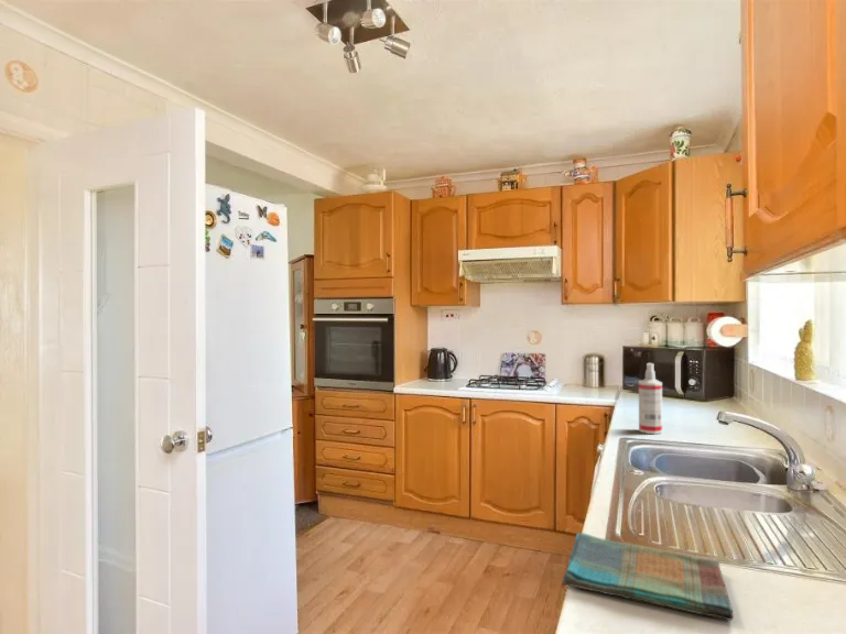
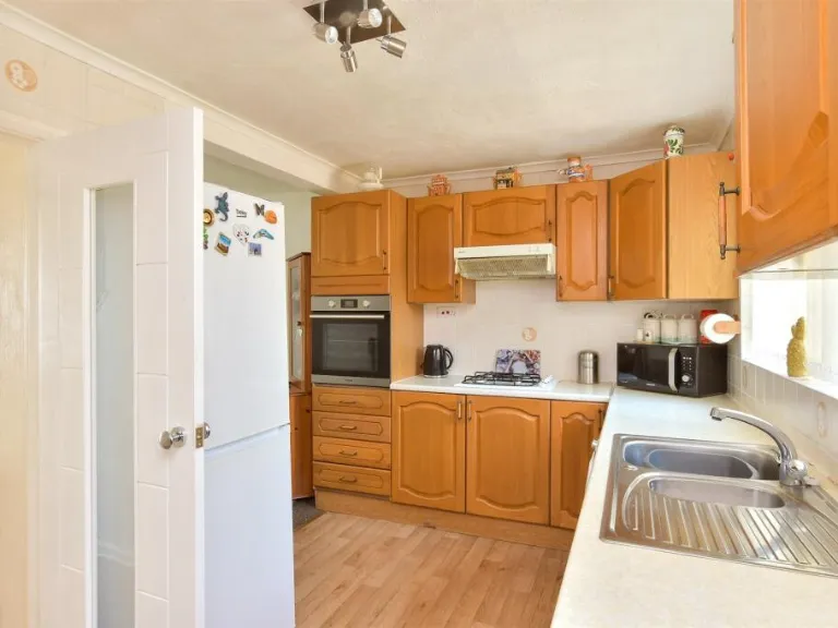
- spray bottle (650, 397)
- dish towel (642, 569)
